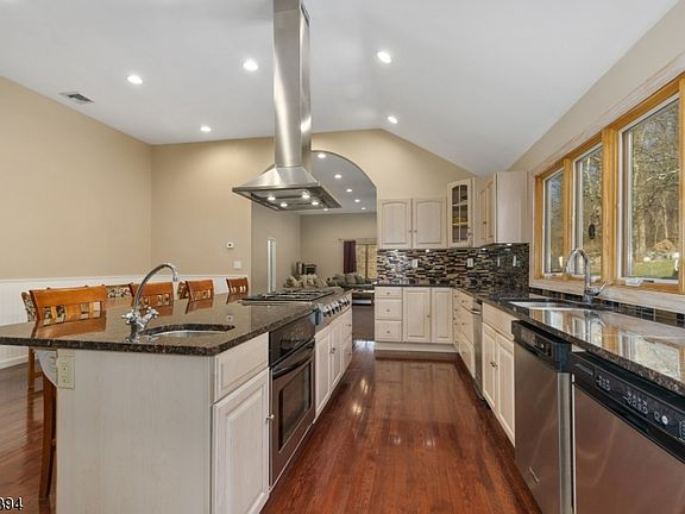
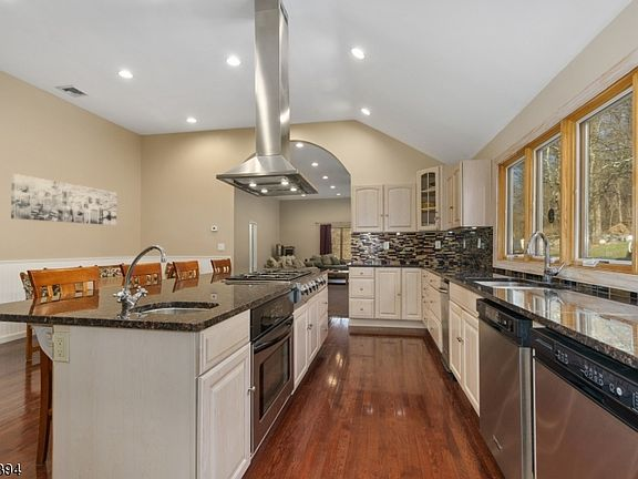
+ wall art (72, 203)
